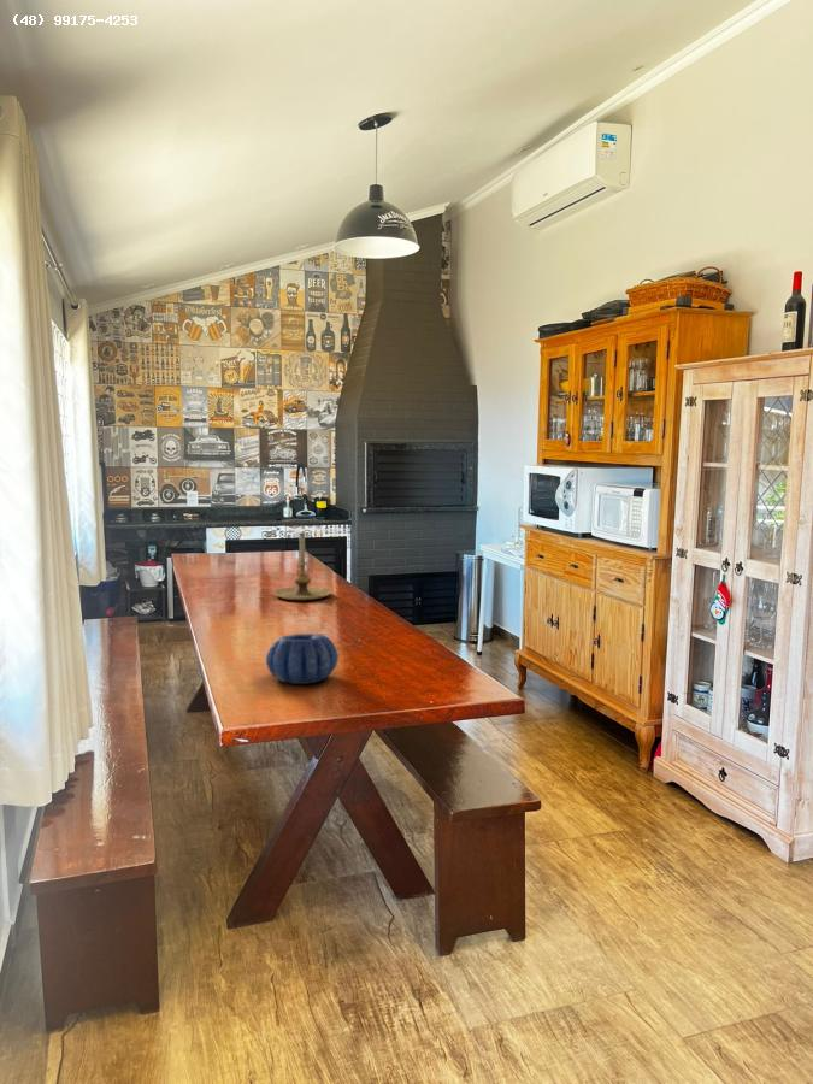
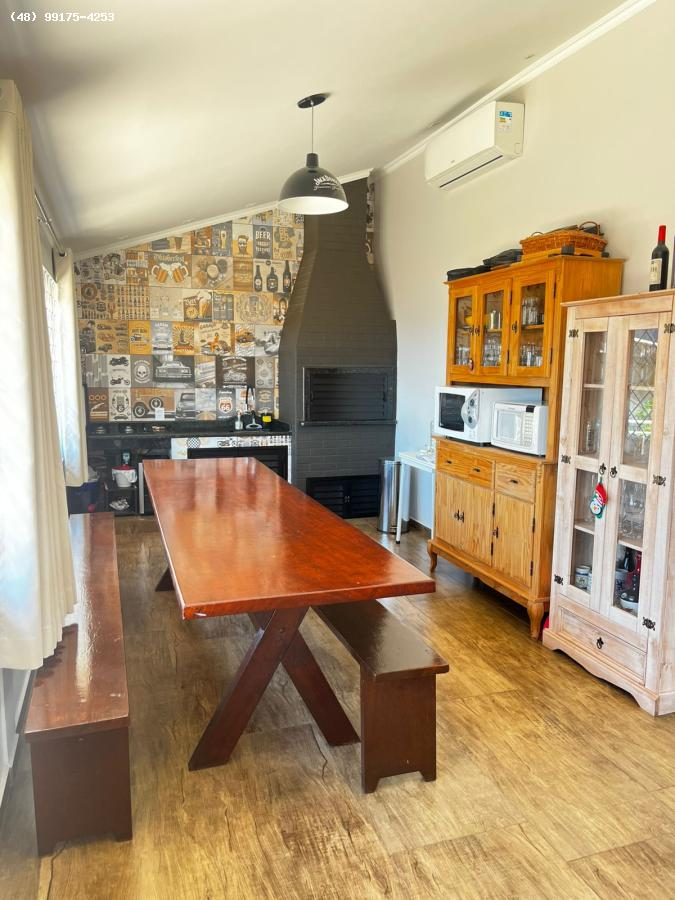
- candle holder (302, 564)
- decorative bowl (302, 656)
